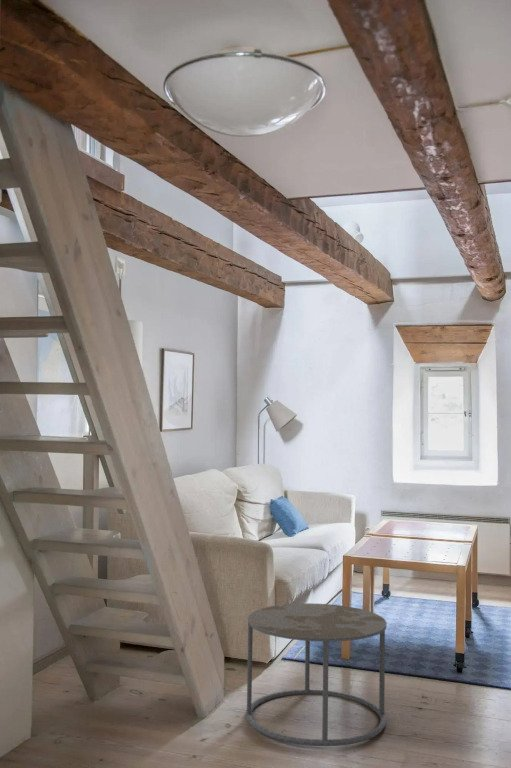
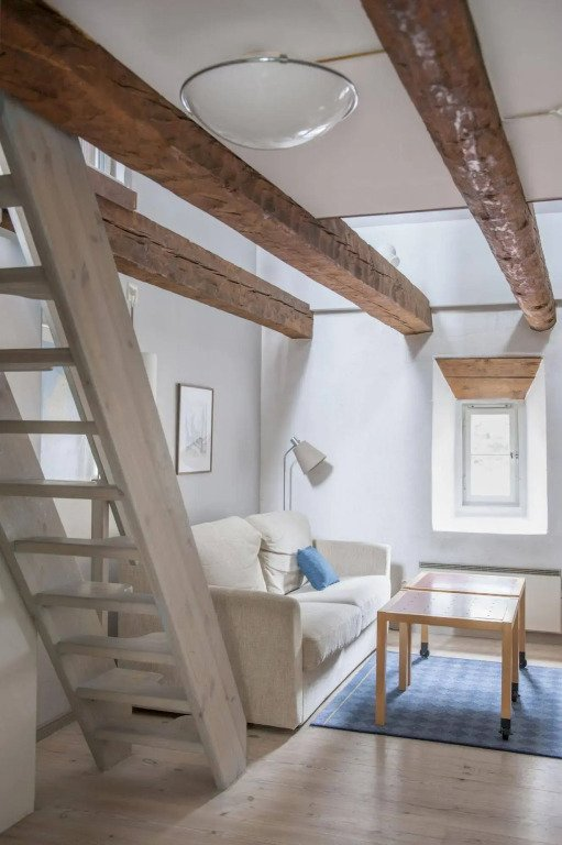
- side table (309, 668)
